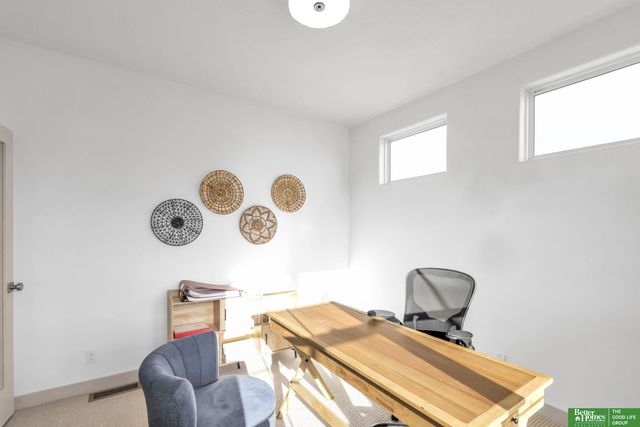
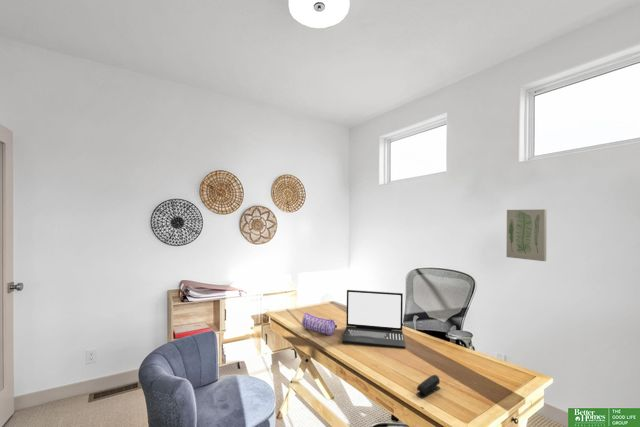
+ laptop (373, 317)
+ wall art (525, 234)
+ pencil case (318, 323)
+ stapler (428, 385)
